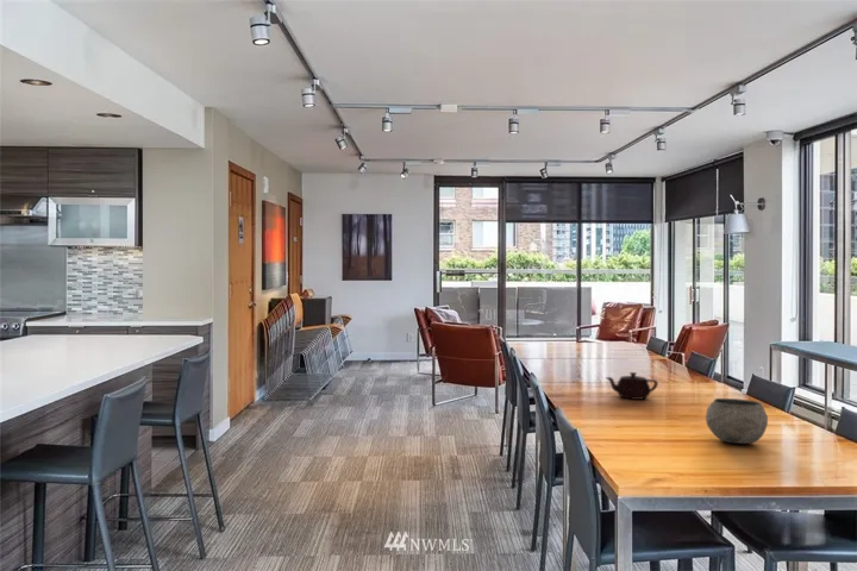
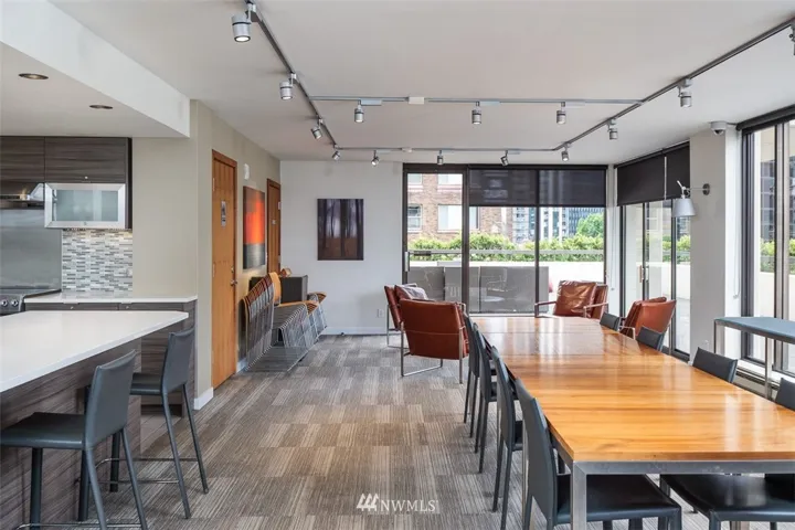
- bowl (736, 420)
- teapot (631, 384)
